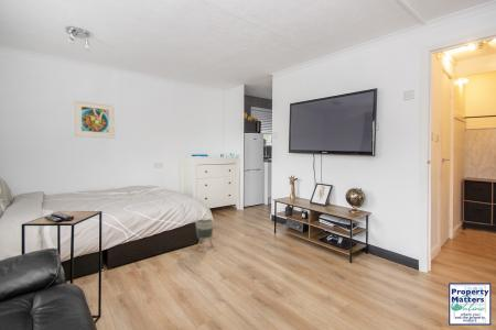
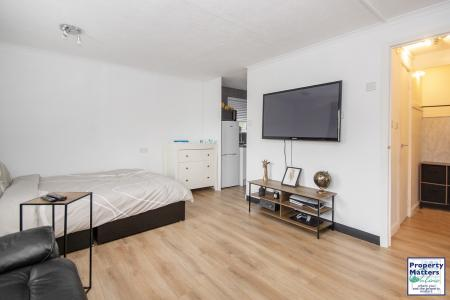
- planter (204, 234)
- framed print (95, 120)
